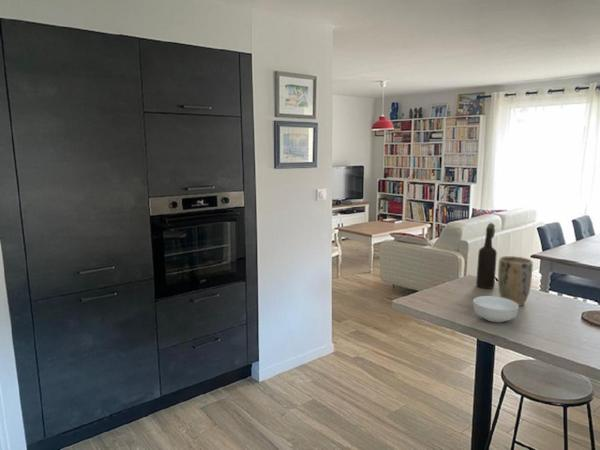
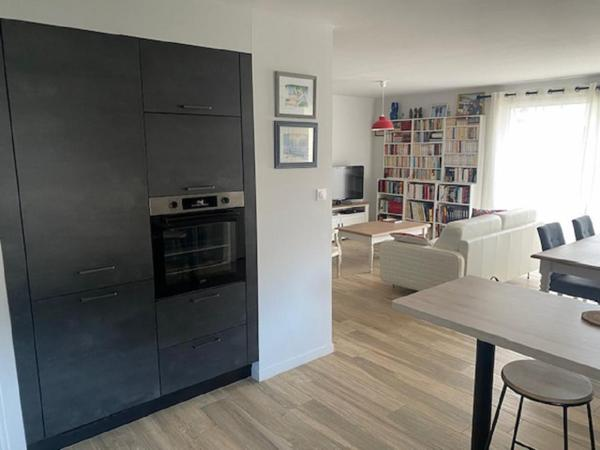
- cereal bowl (495, 310)
- plant pot (514, 281)
- bottle (487, 255)
